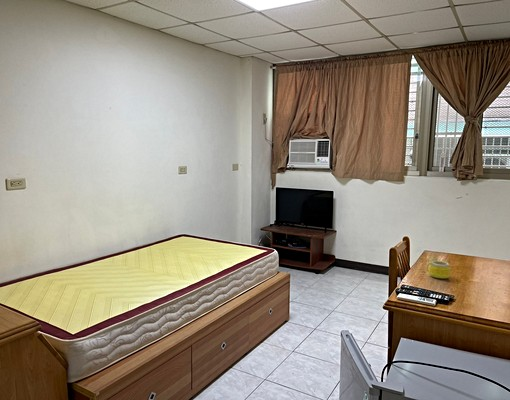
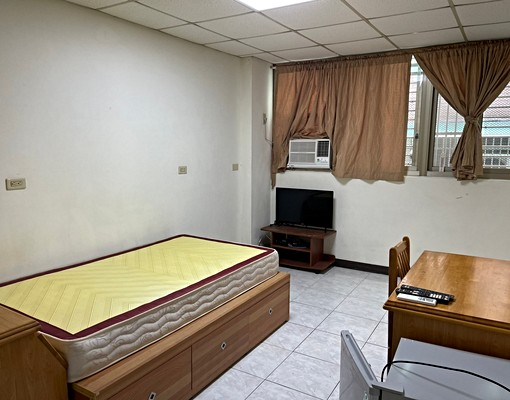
- mug (438, 265)
